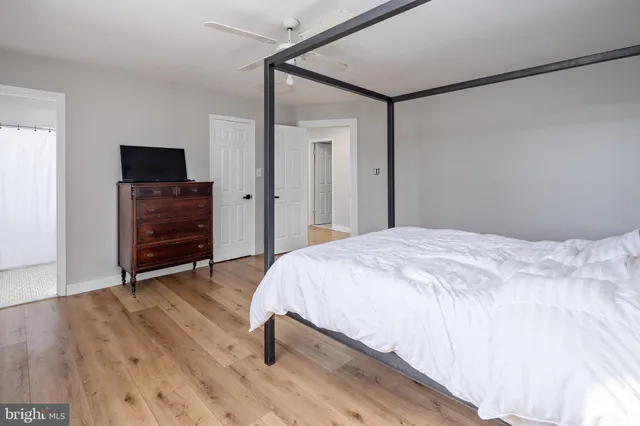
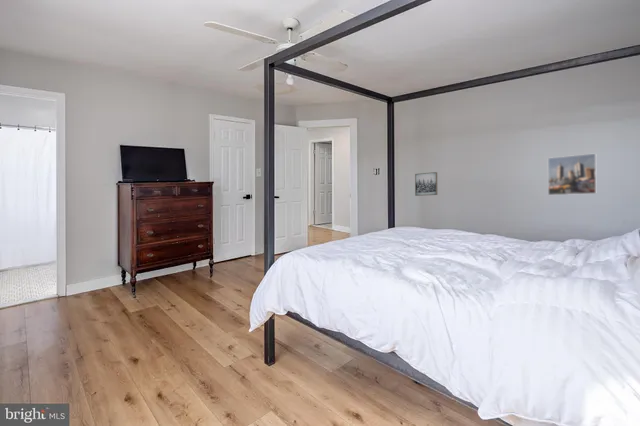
+ wall art (426, 184)
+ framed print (571, 175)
